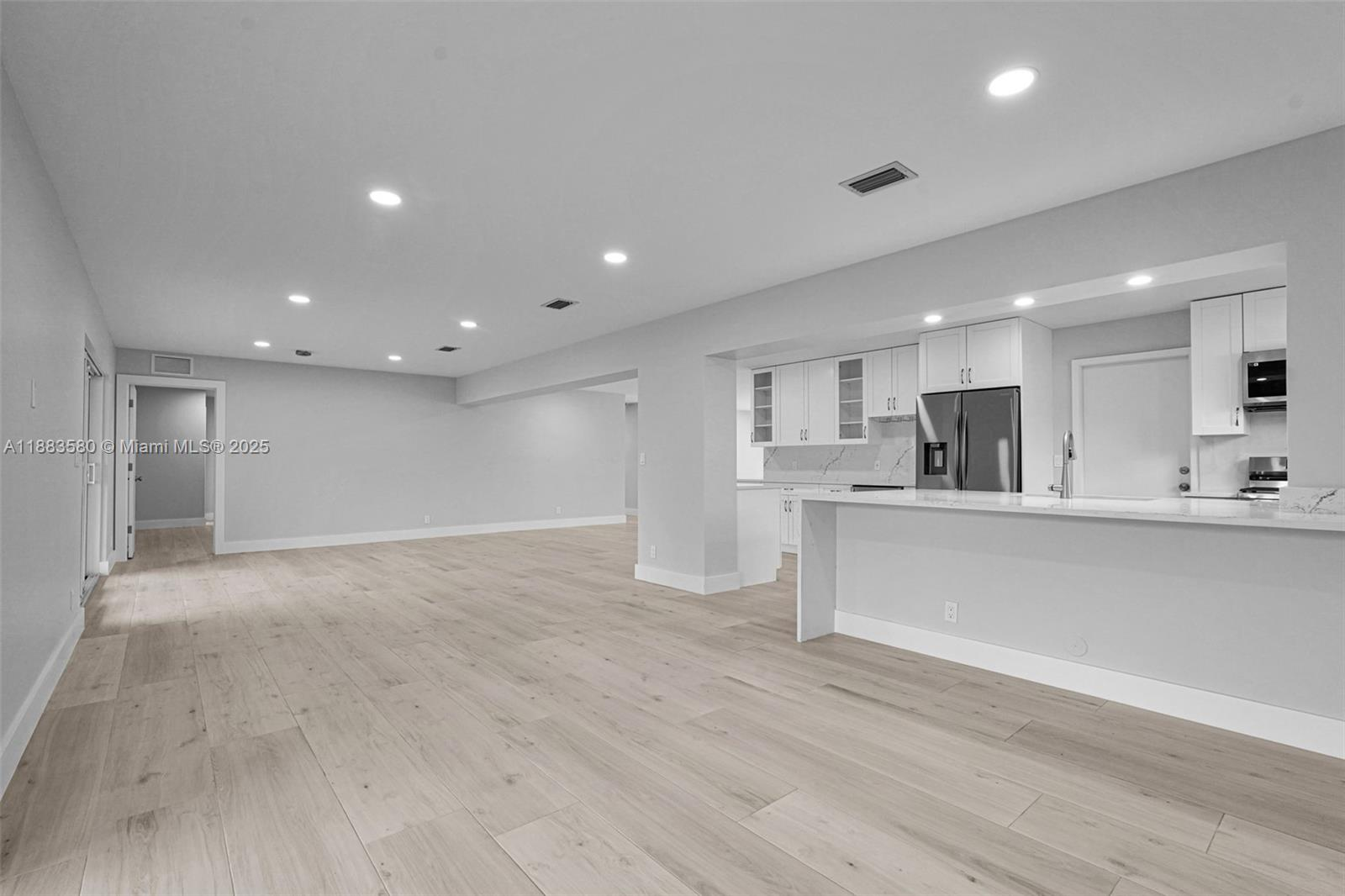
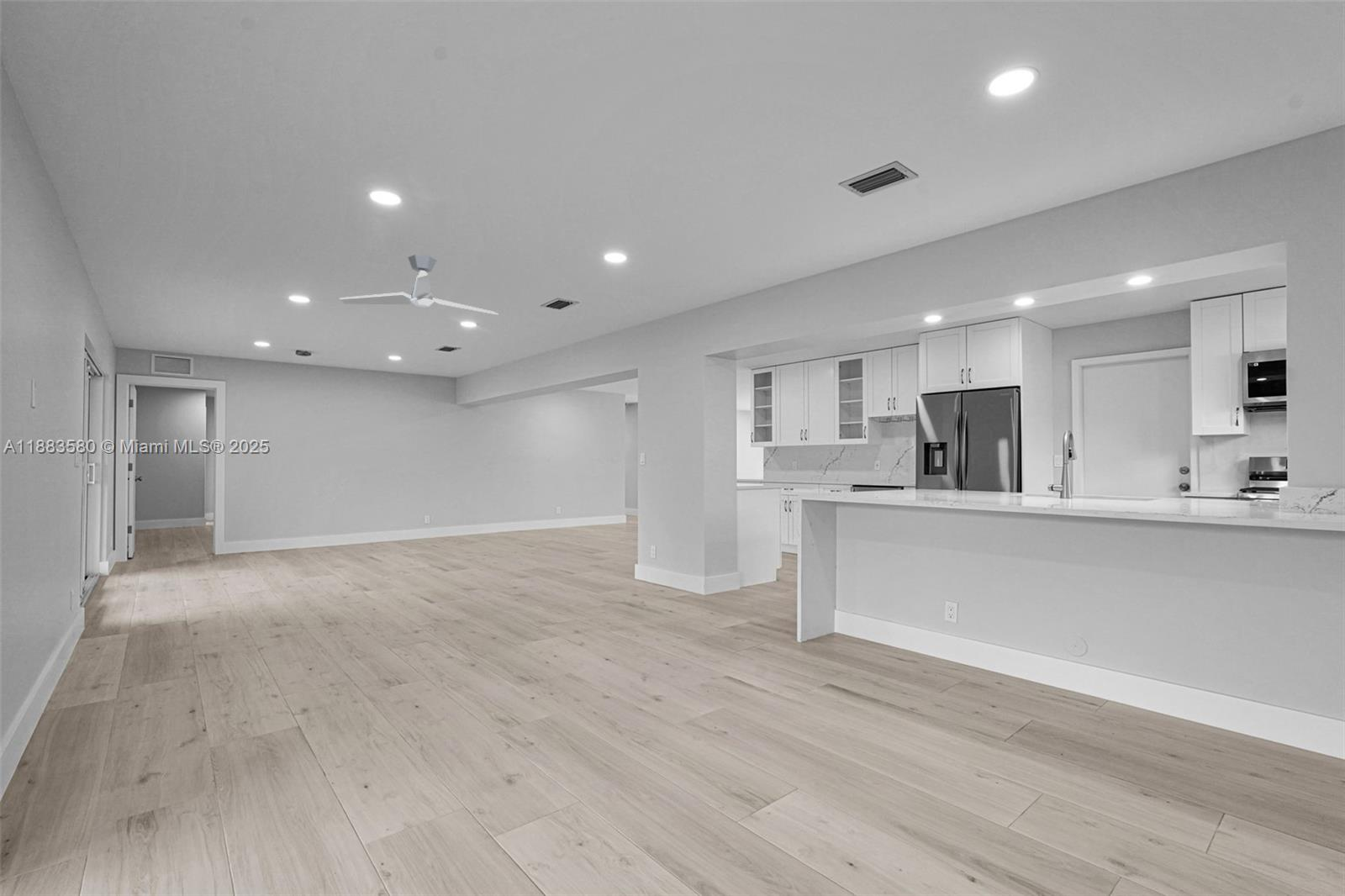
+ ceiling fan (422, 277)
